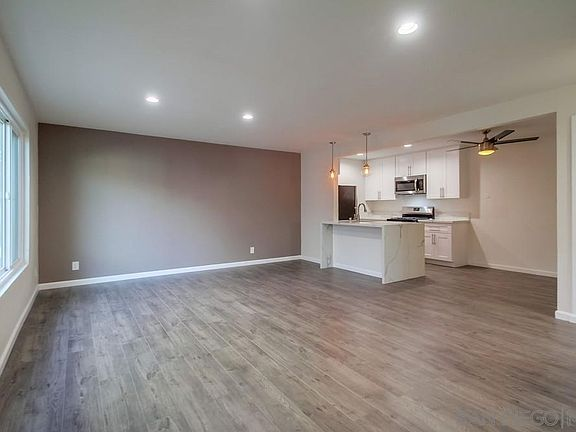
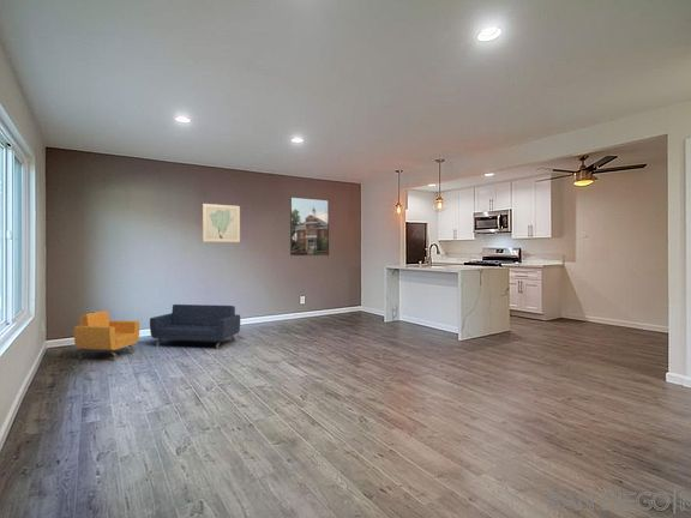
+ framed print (310, 227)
+ sofa (163, 327)
+ wall art (221, 223)
